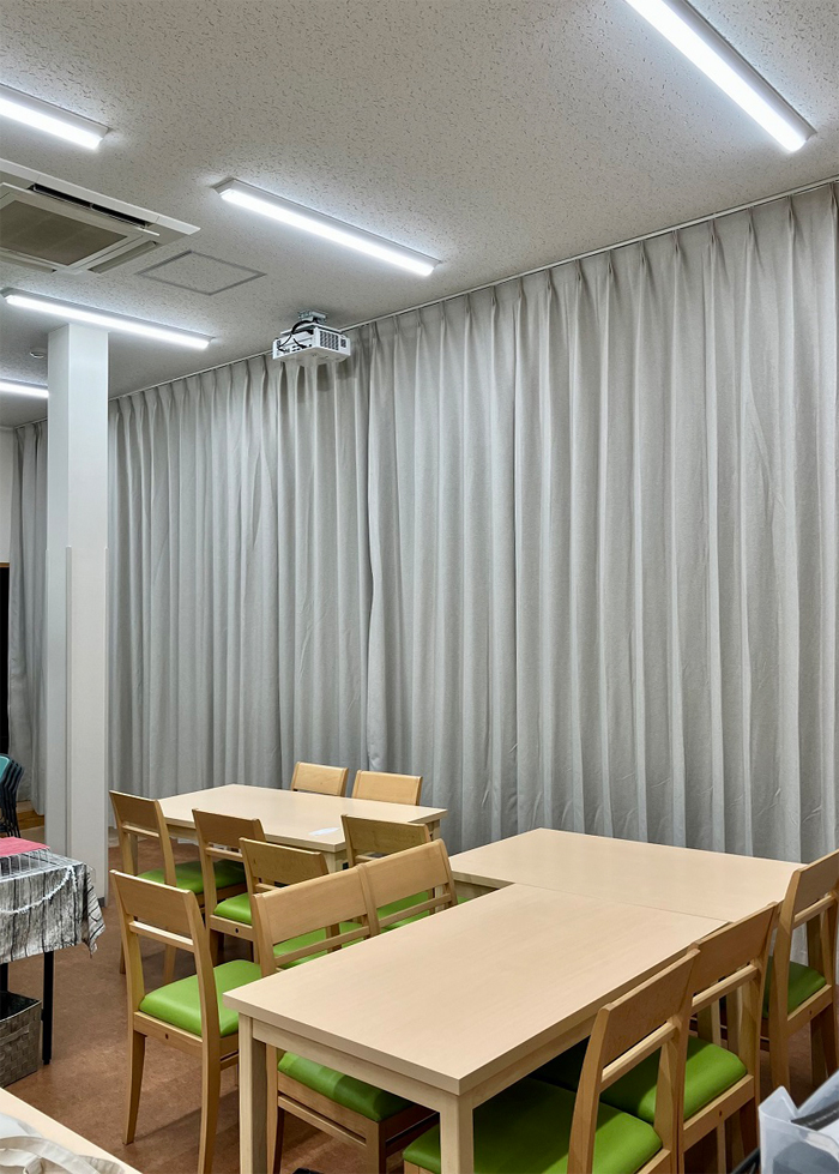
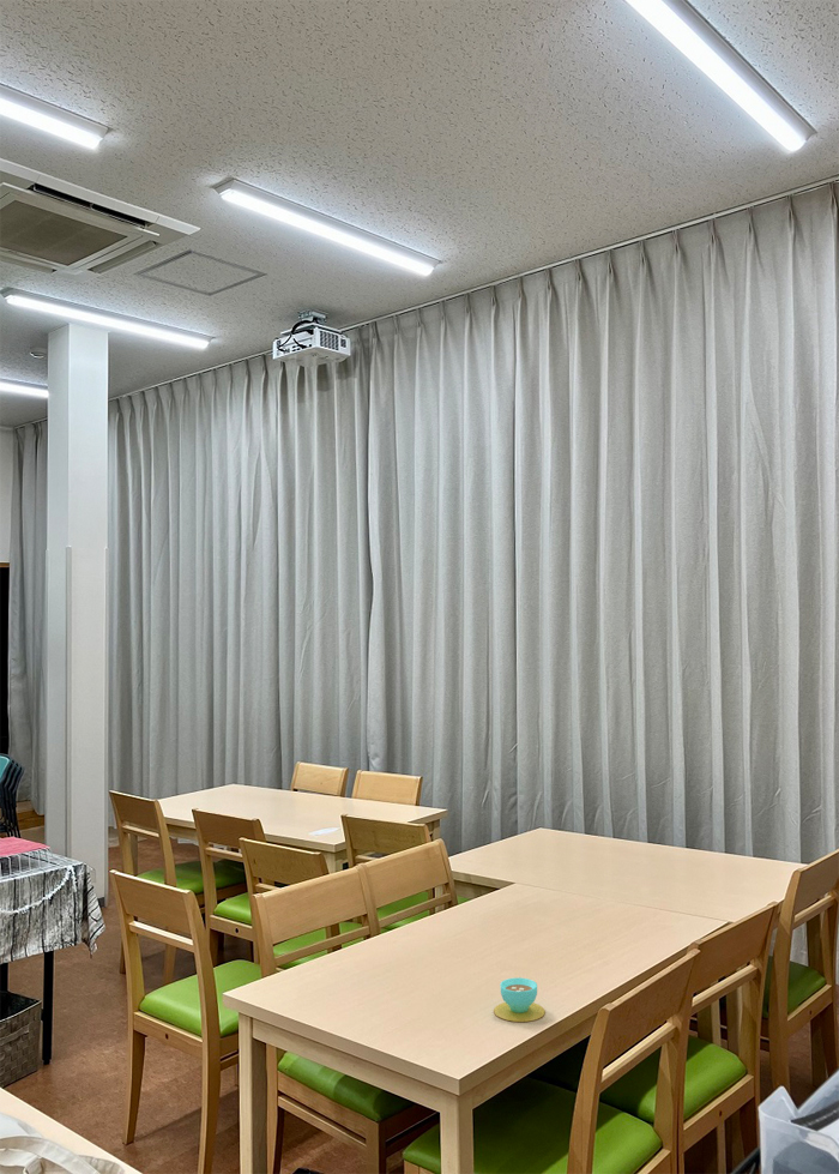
+ teacup (519, 995)
